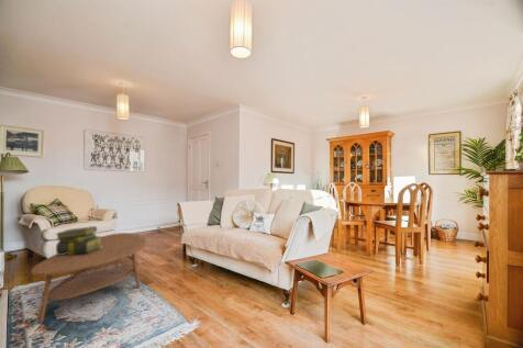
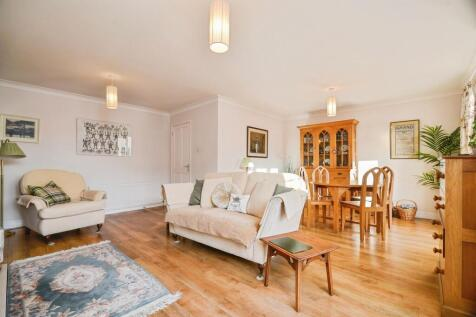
- stack of books (78, 239)
- coffee table (105, 268)
